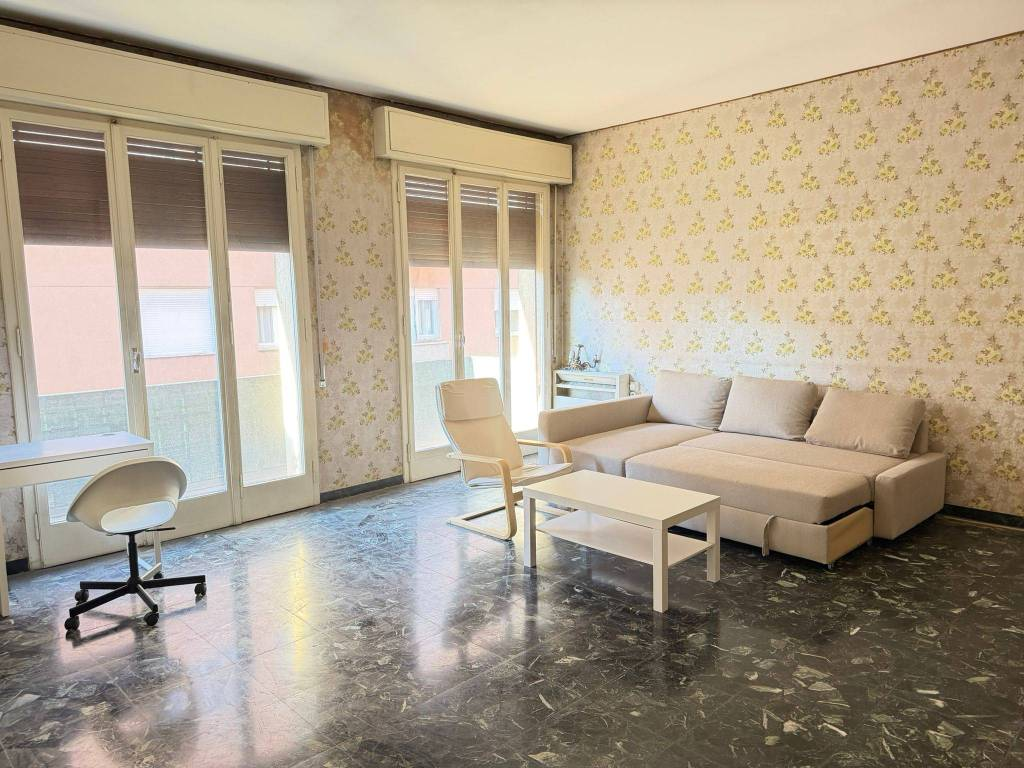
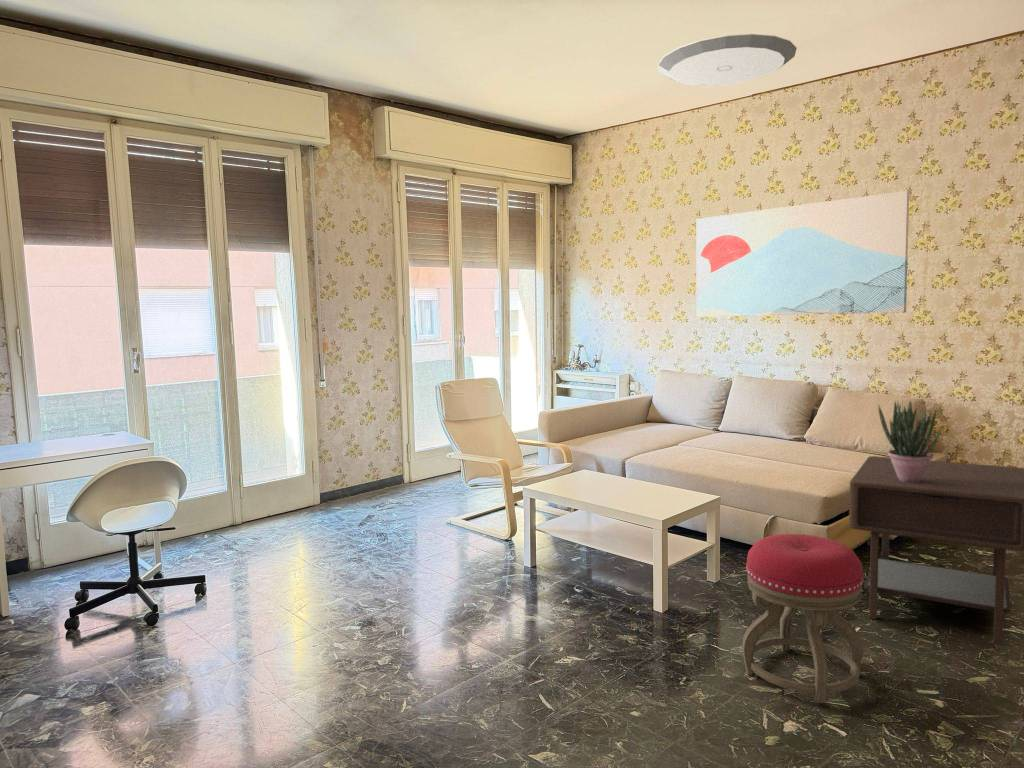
+ wall art (790, 261)
+ potted plant (908, 440)
+ ceiling light fixture (725, 64)
+ side table (937, 540)
+ stool (802, 609)
